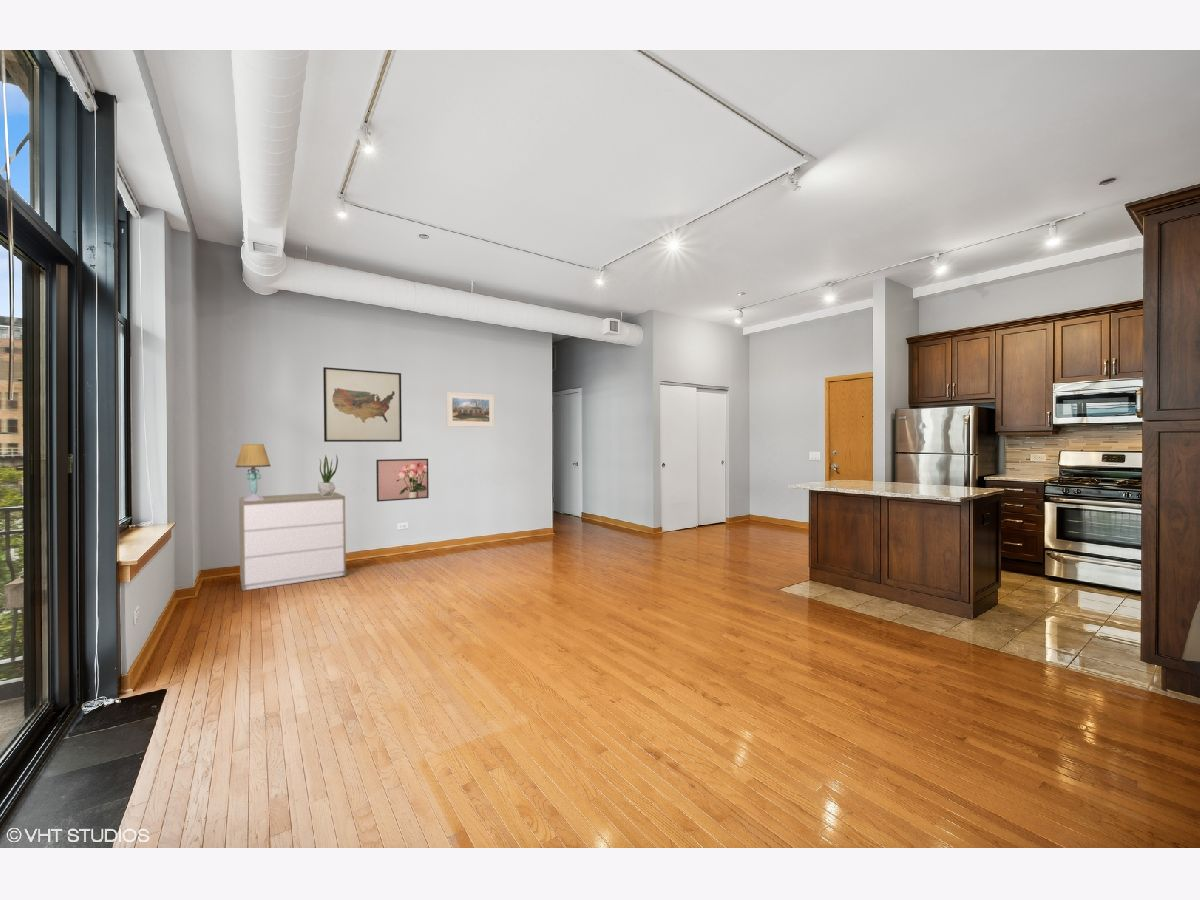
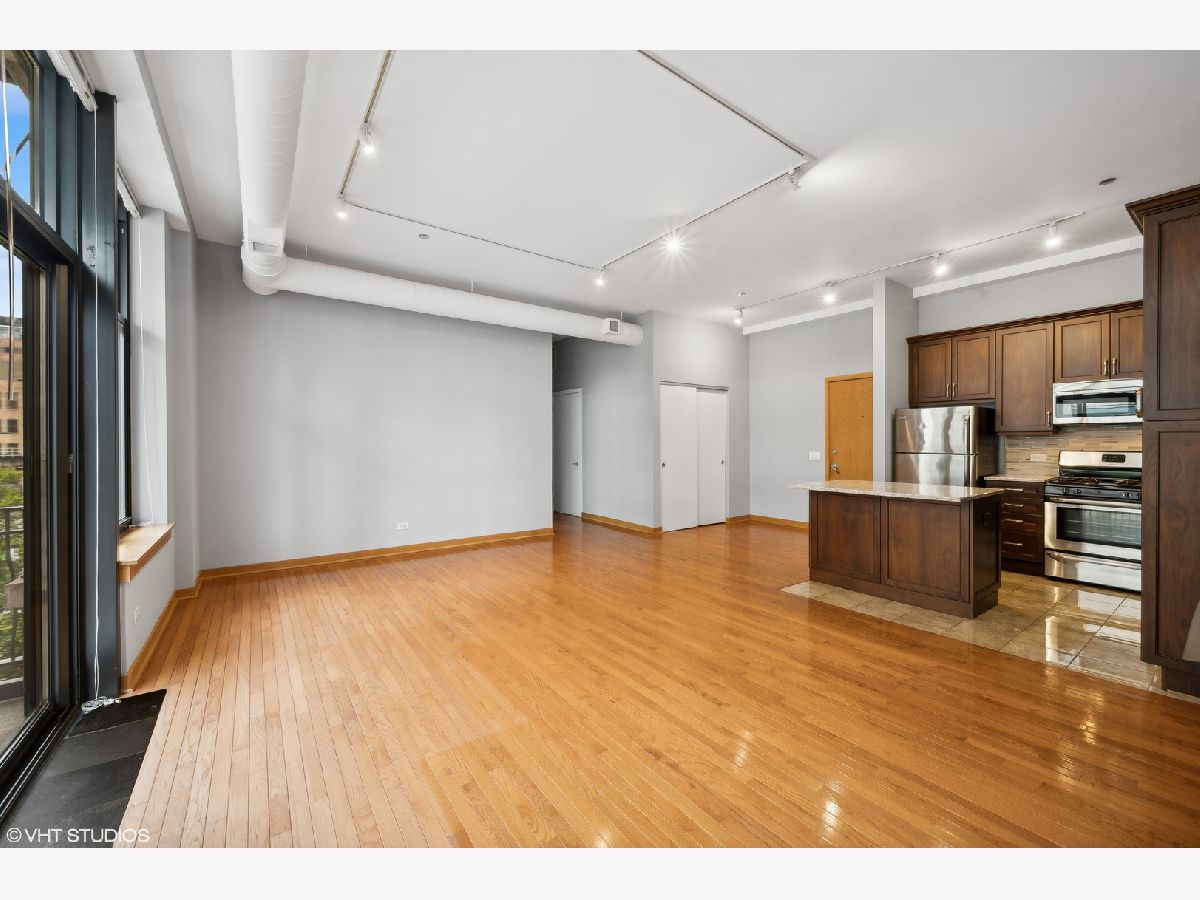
- table lamp (253, 471)
- wall art (364, 406)
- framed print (471, 410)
- dresser (292, 537)
- potted plant (328, 474)
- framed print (403, 479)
